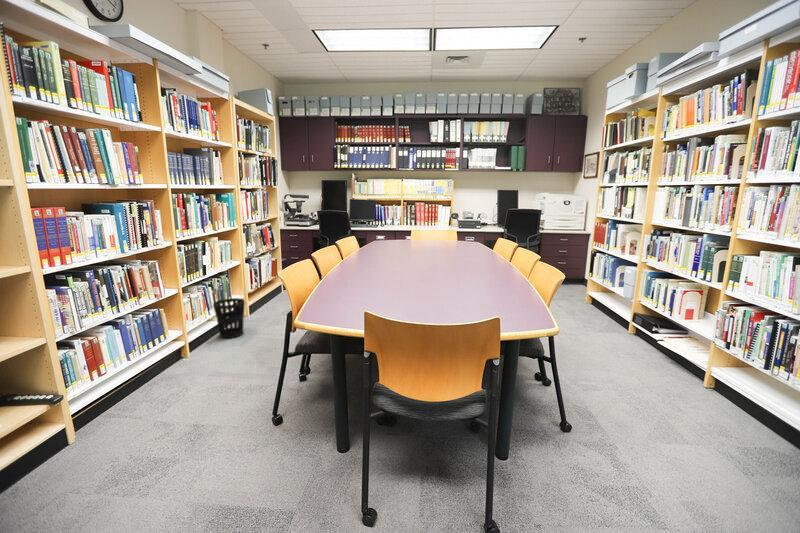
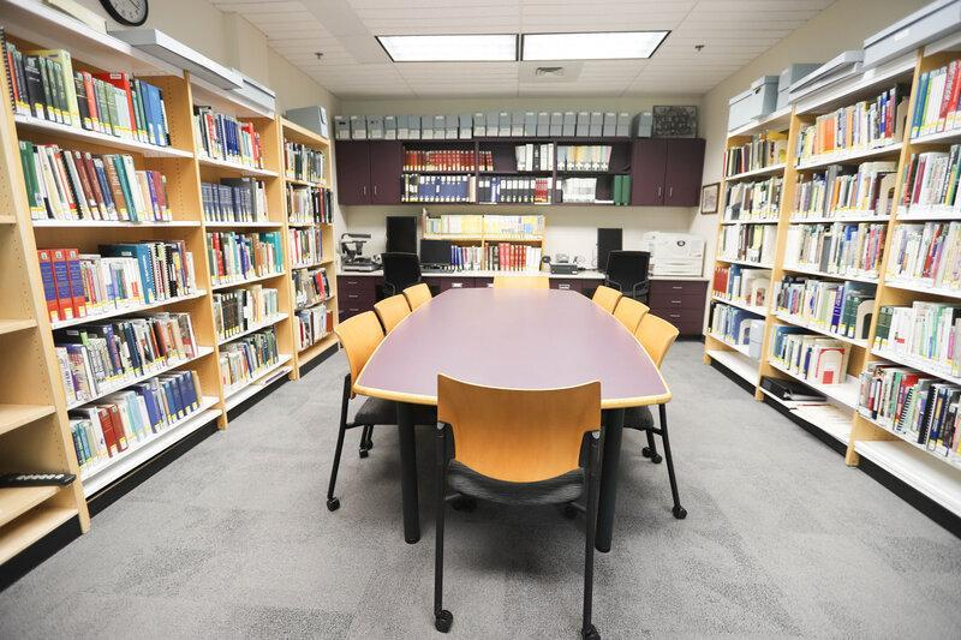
- wastebasket (230, 318)
